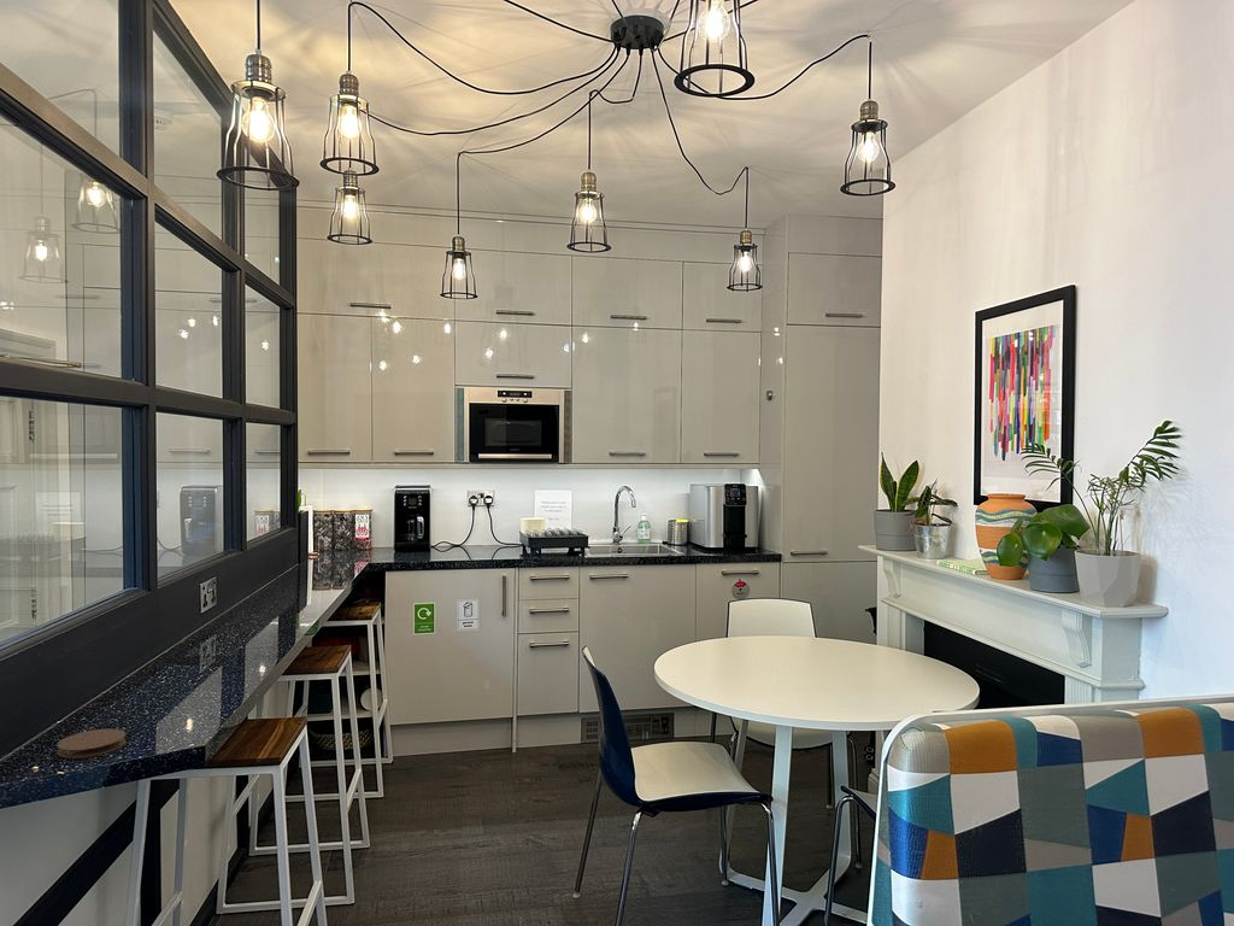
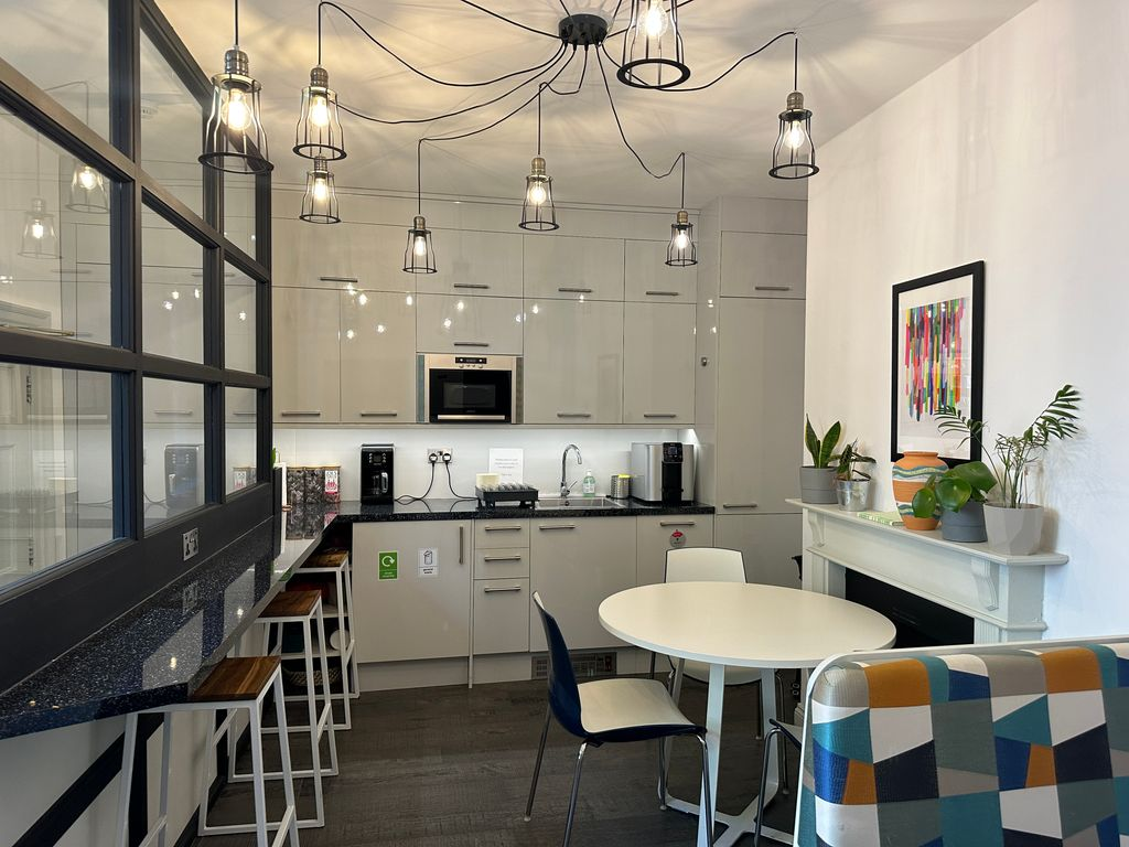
- coaster (92, 743)
